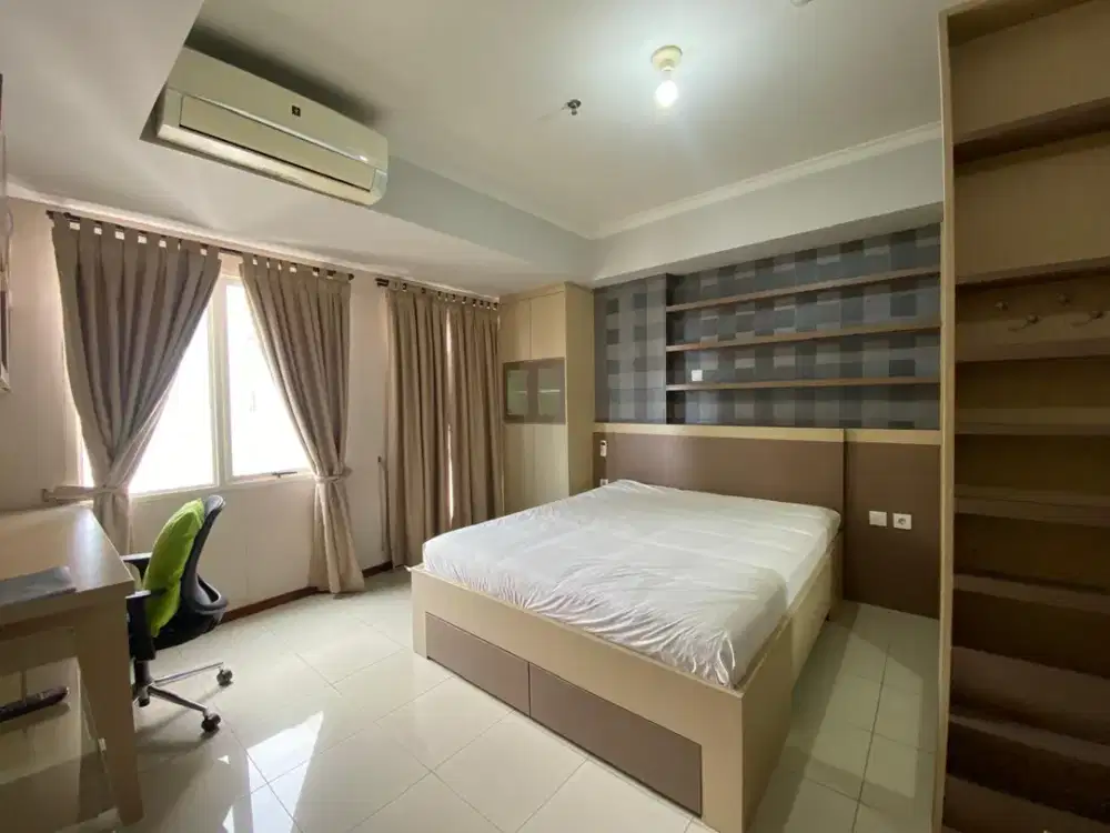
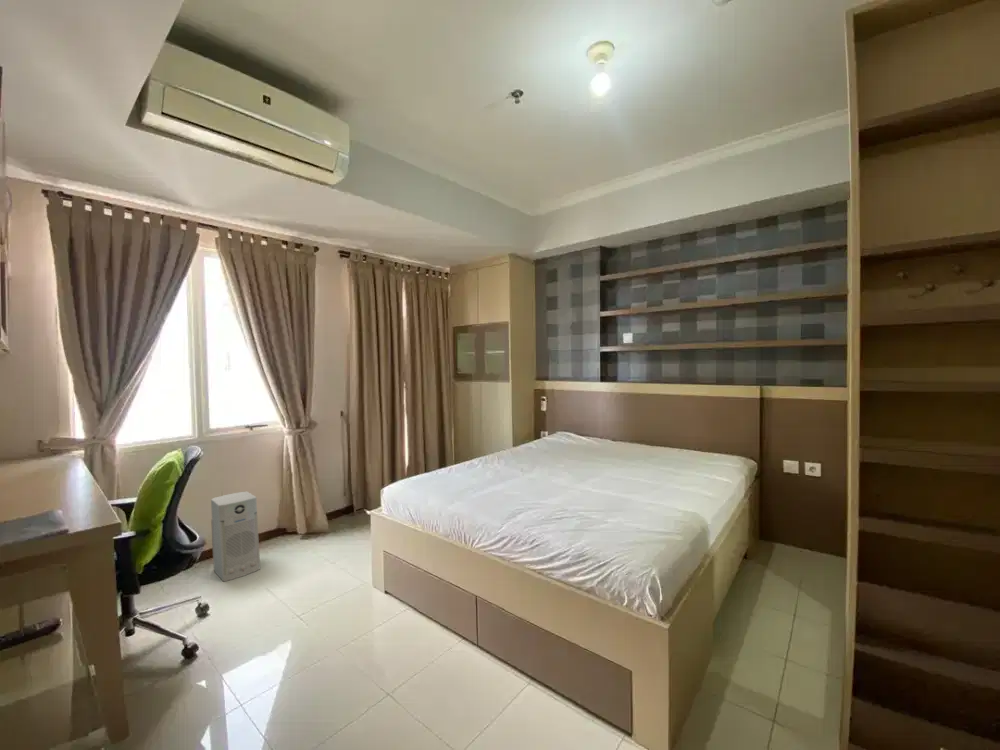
+ air purifier (235, 533)
